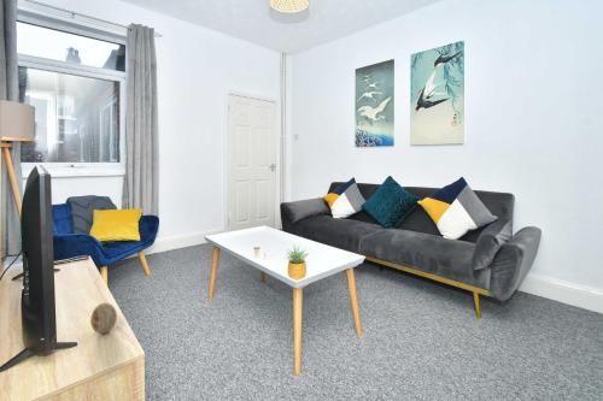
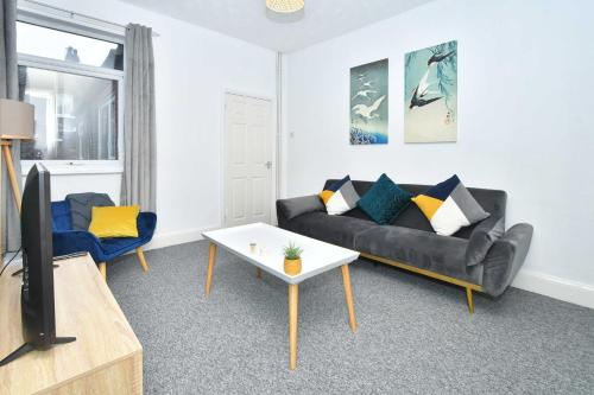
- decorative egg (104, 317)
